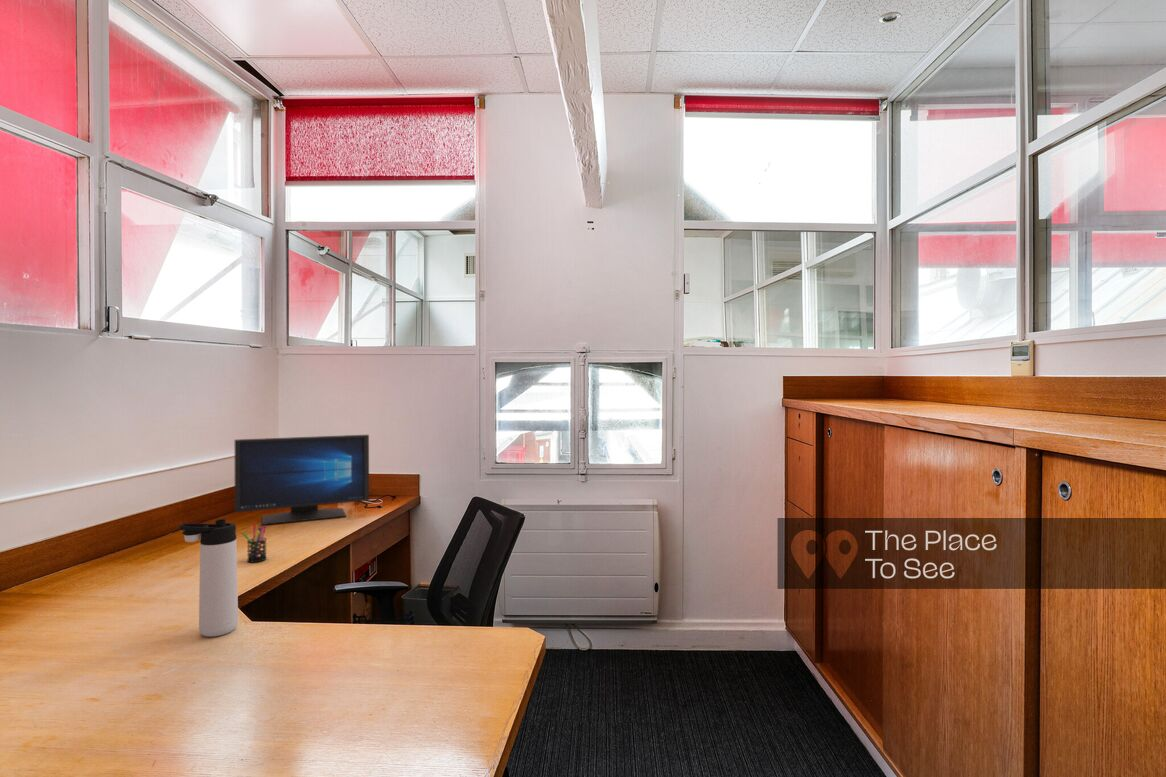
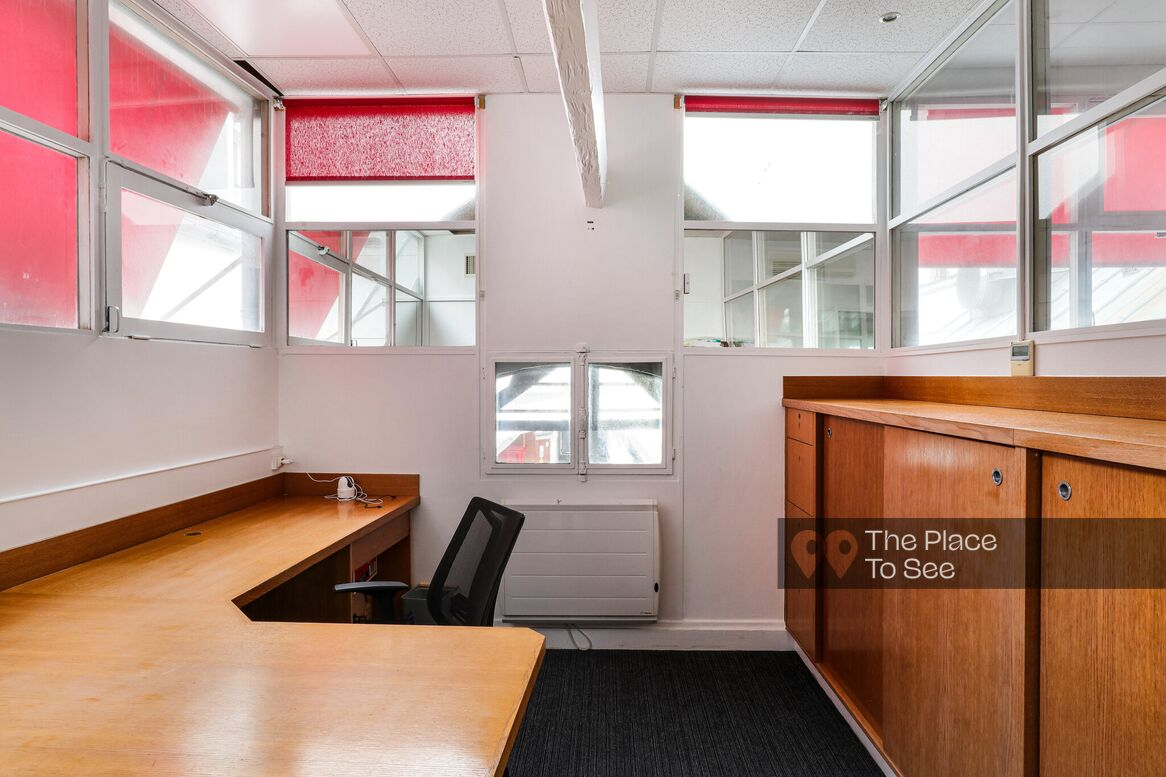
- monitor (304, 476)
- pen holder (254, 542)
- thermos bottle (209, 577)
